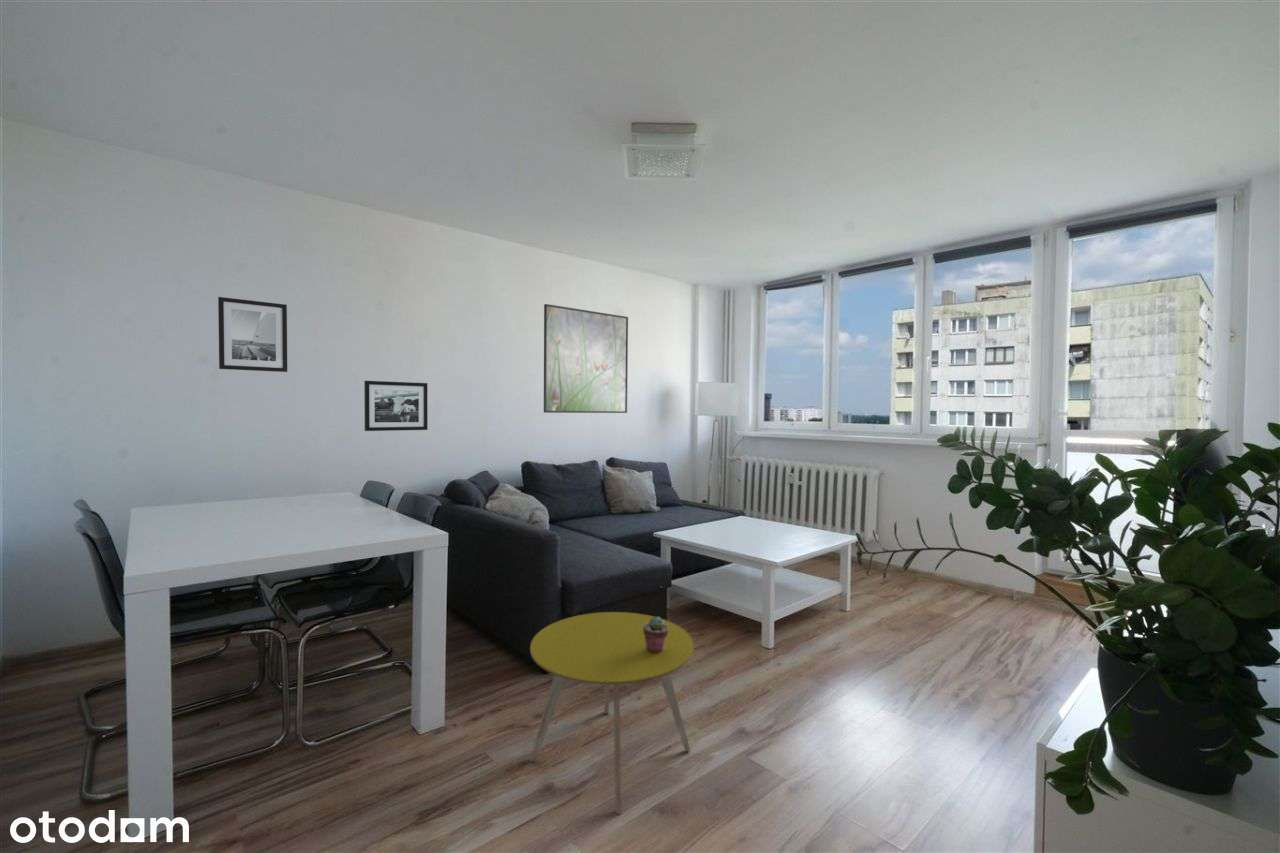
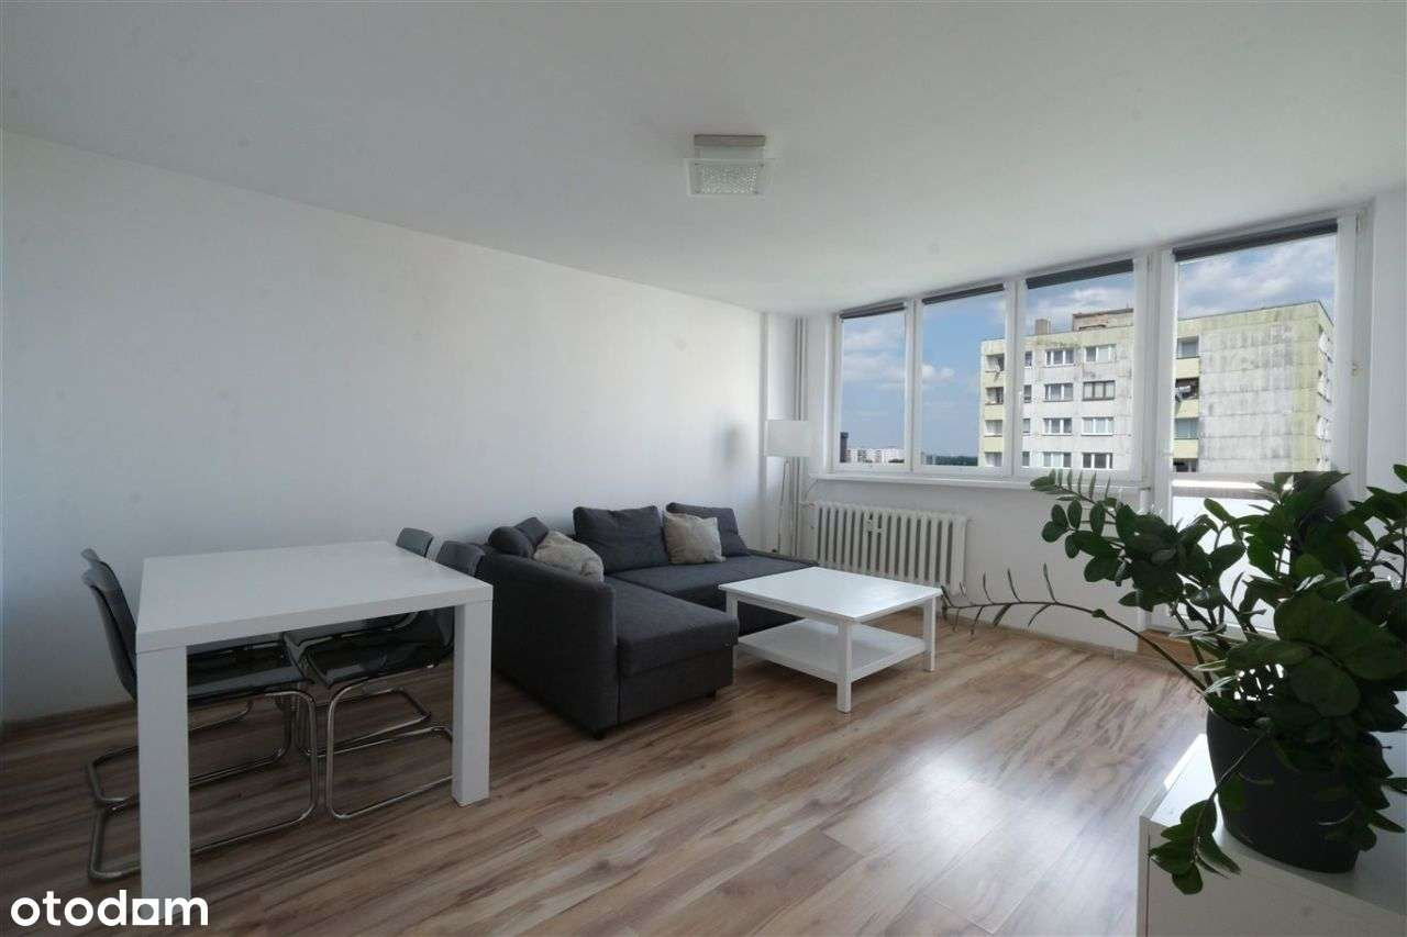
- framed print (588, 362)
- side table (614, 698)
- picture frame (397, 406)
- potted succulent (655, 633)
- wall art (254, 335)
